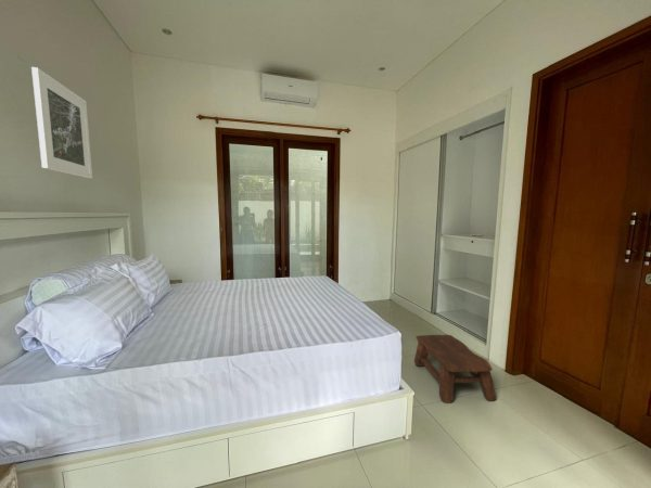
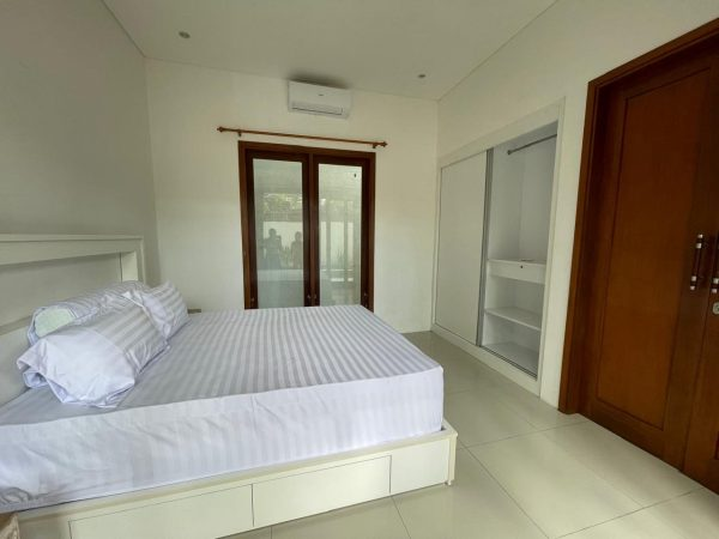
- stool (451, 364)
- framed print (66, 130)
